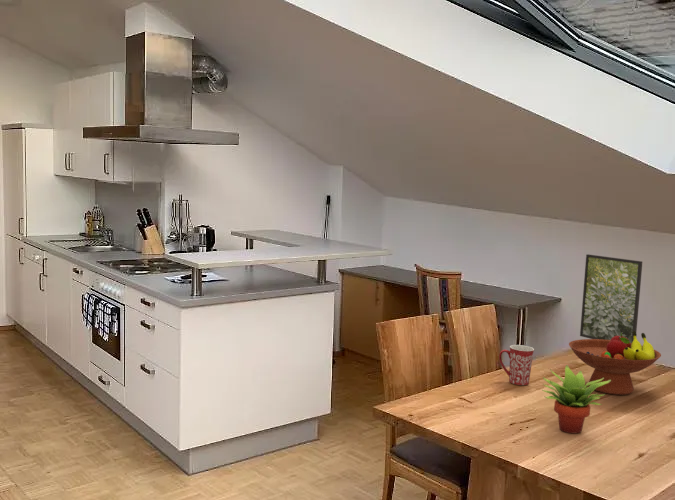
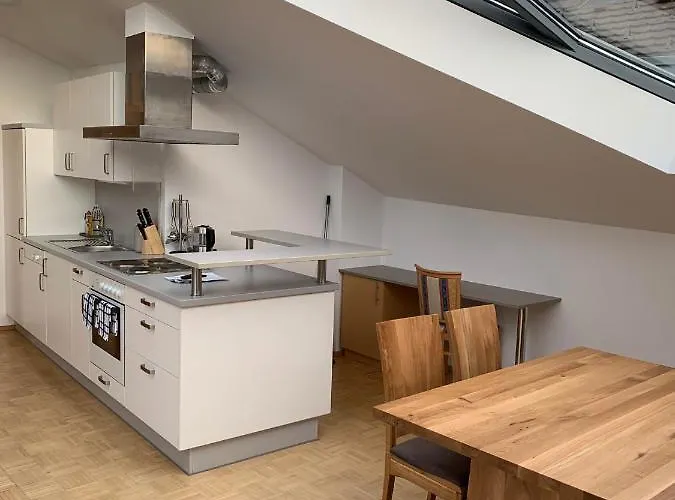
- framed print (609, 300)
- fruit bowl (612, 361)
- succulent plant (572, 399)
- mug (515, 364)
